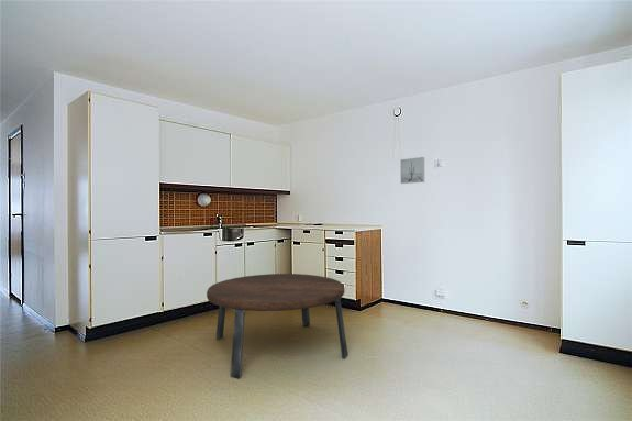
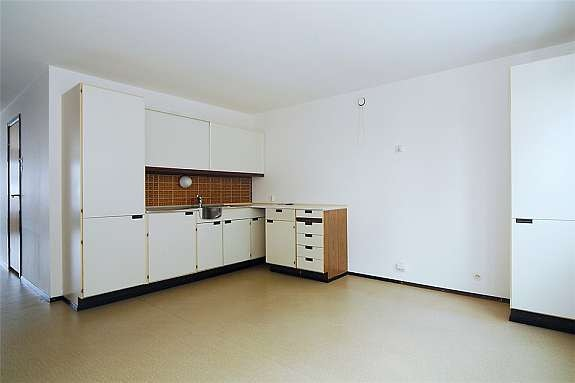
- dining table (277, 310)
- wall art (412, 170)
